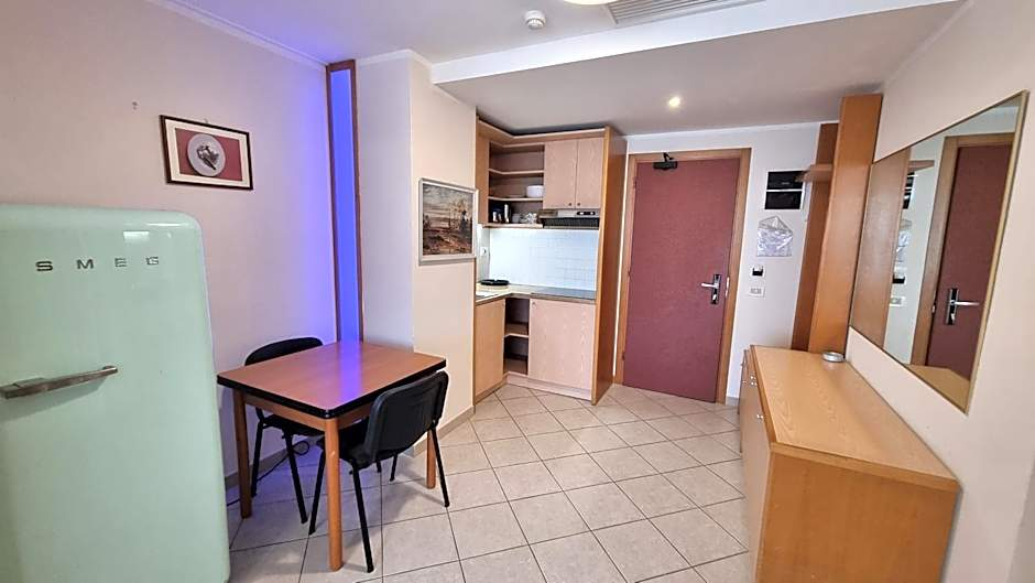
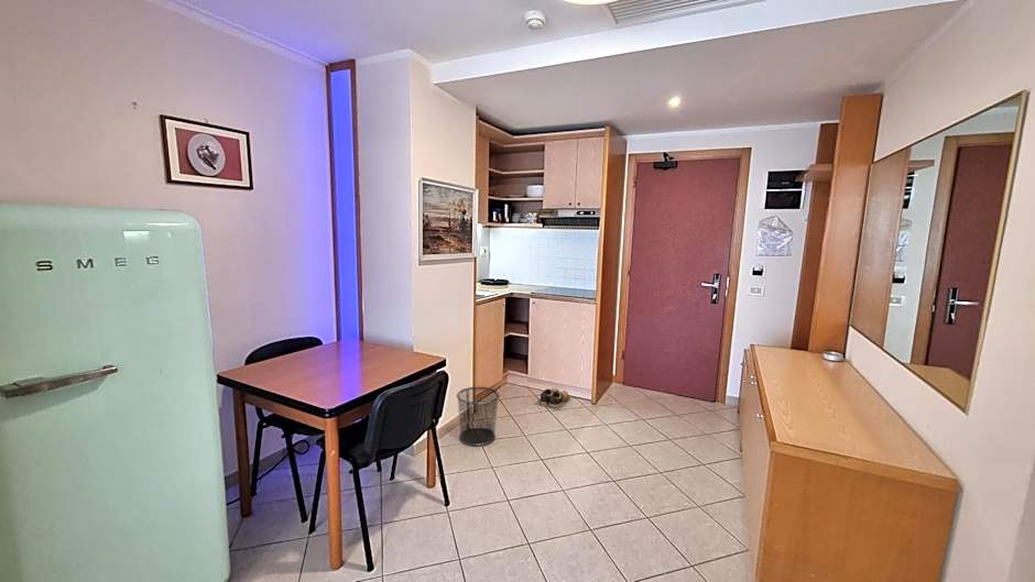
+ shoes (553, 395)
+ waste bin (477, 416)
